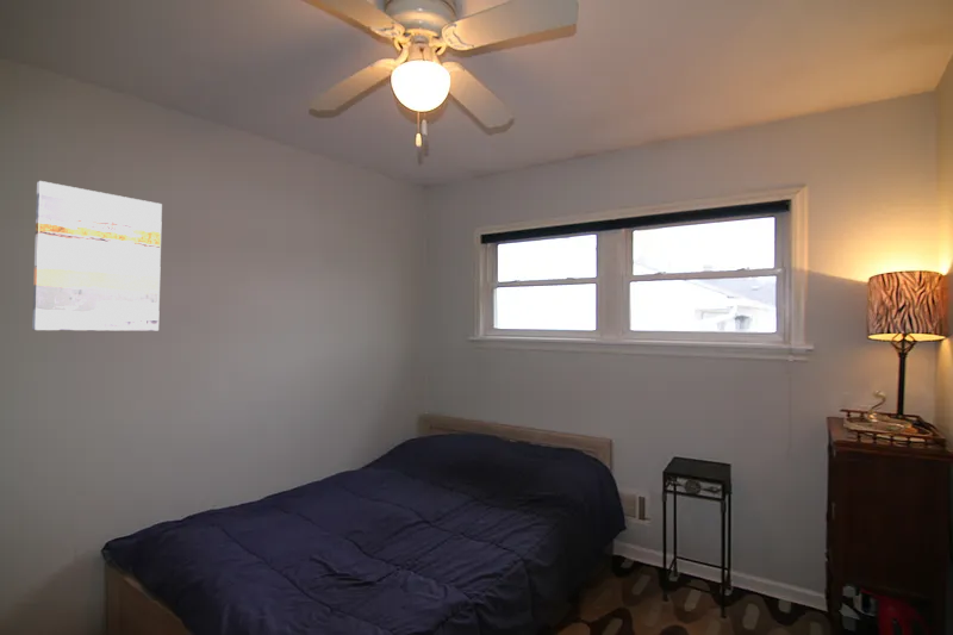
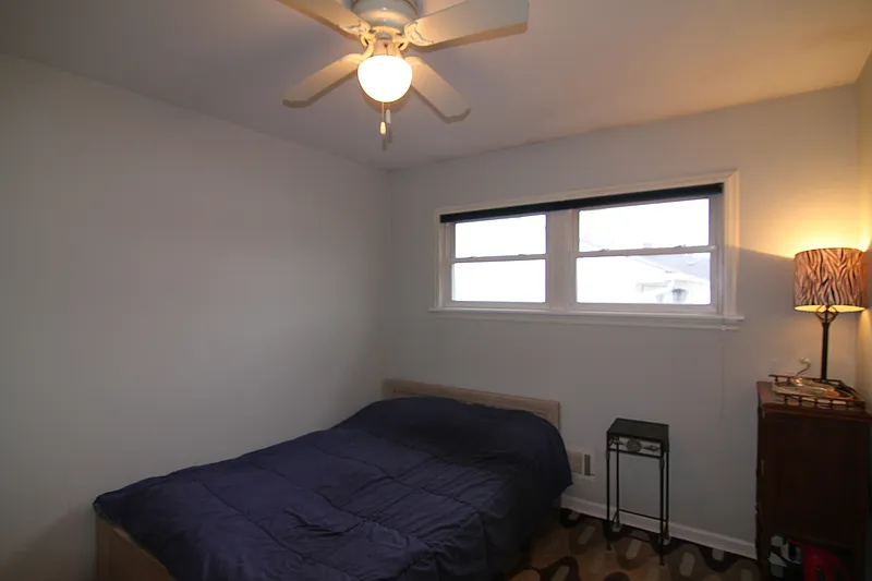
- wall art (101, 261)
